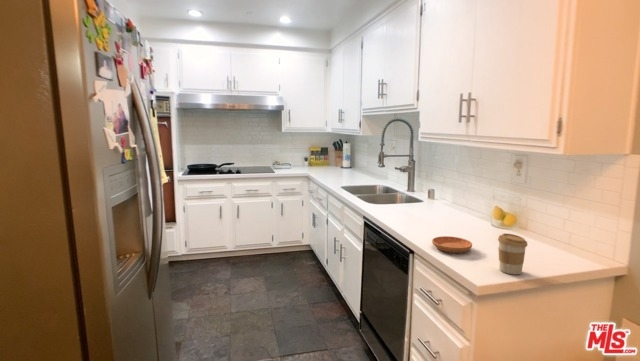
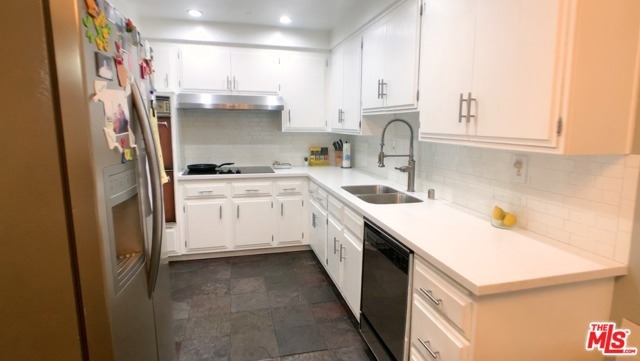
- coffee cup (511, 253)
- saucer (451, 244)
